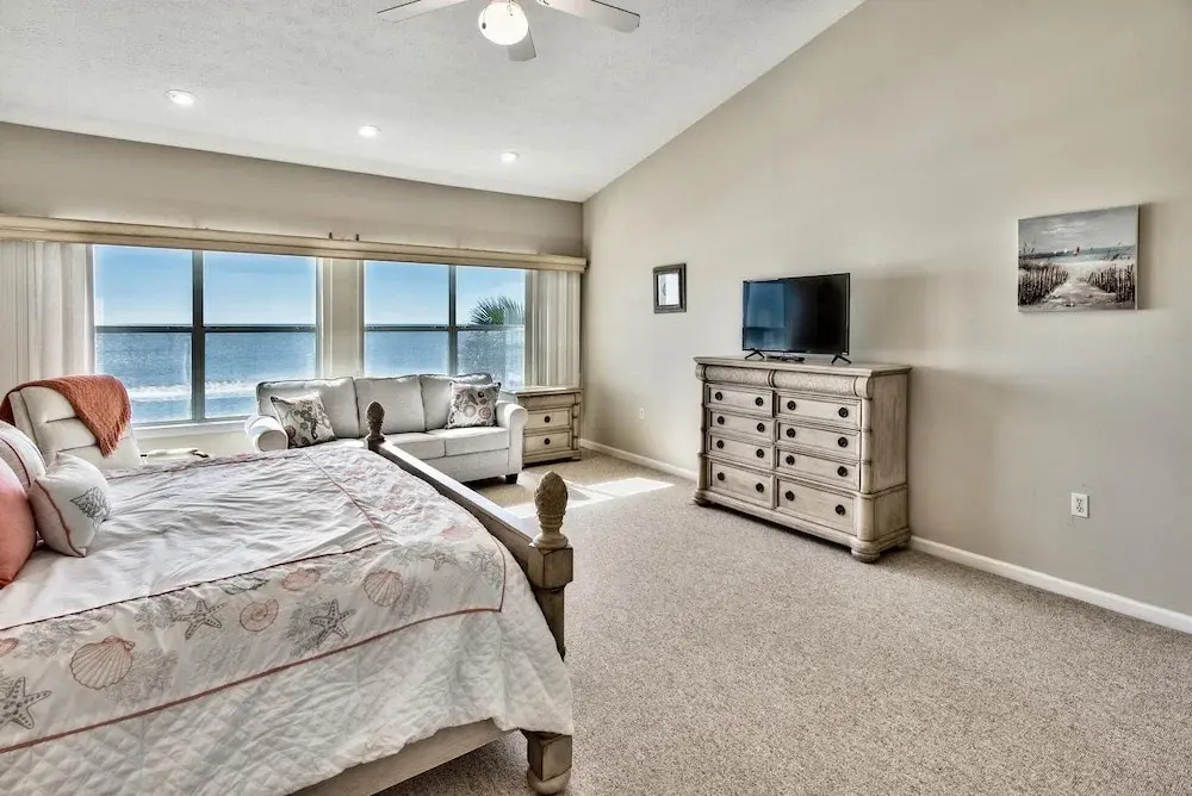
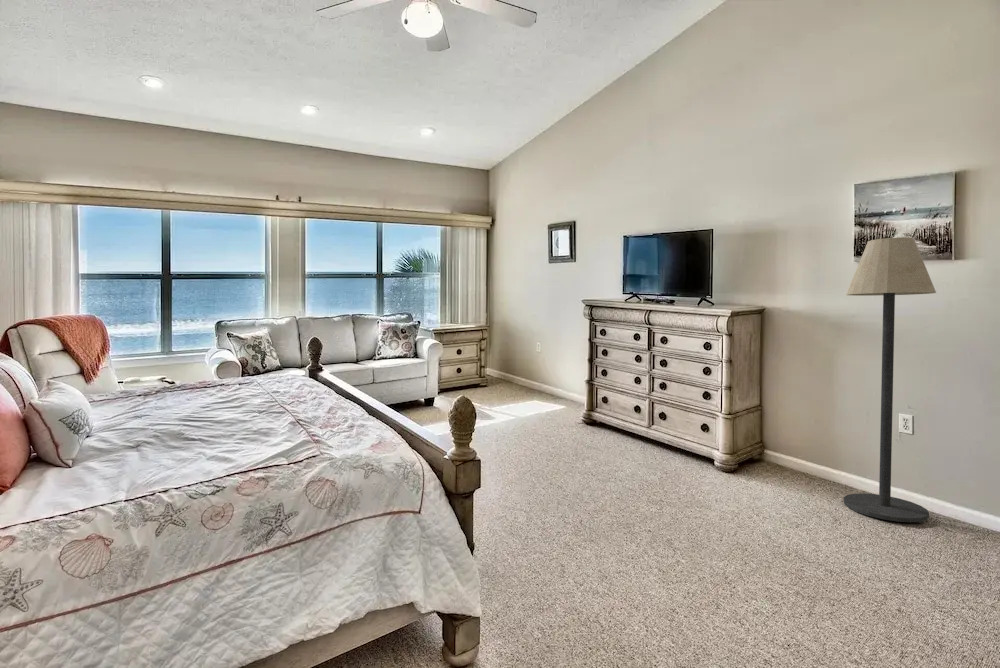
+ floor lamp (887, 375)
